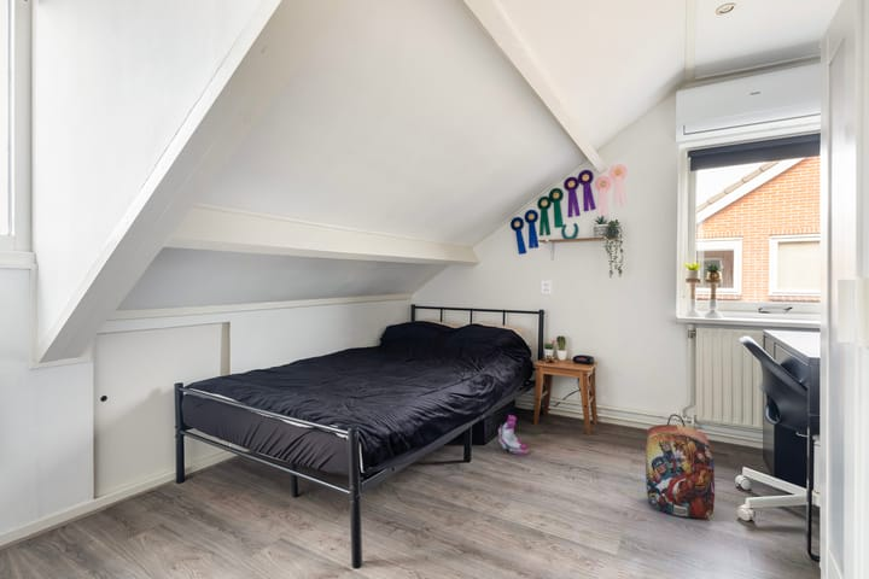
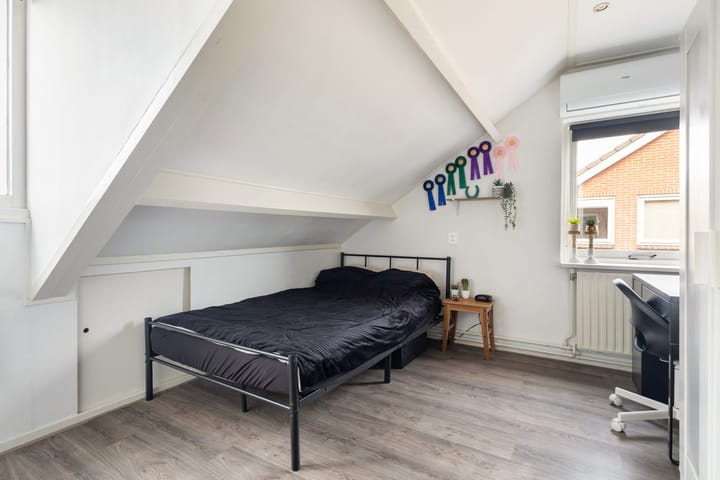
- backpack (677, 463)
- boots (512, 432)
